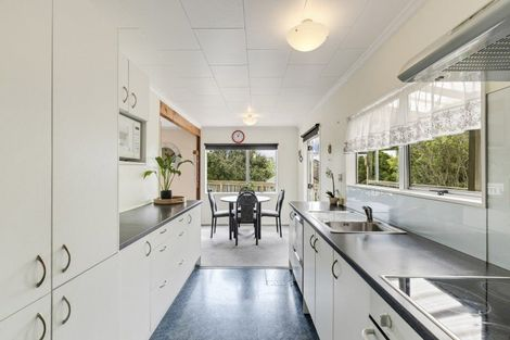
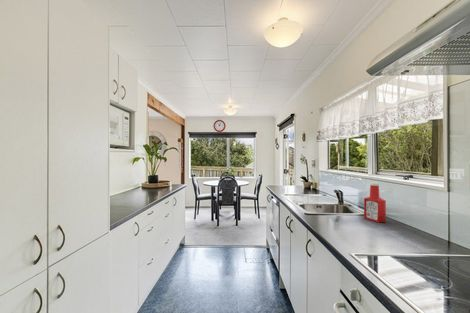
+ soap bottle (374, 201)
